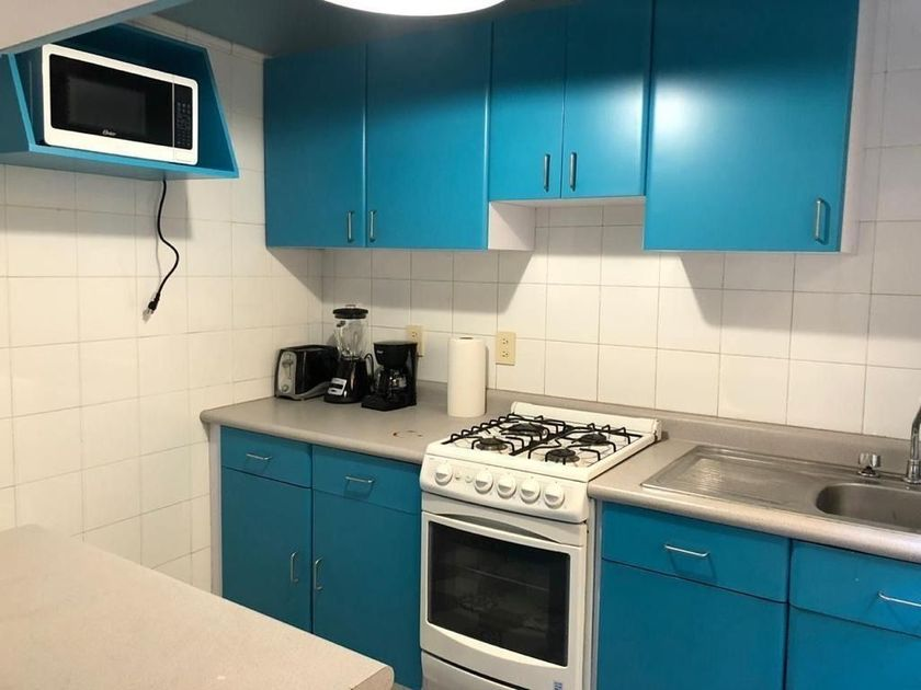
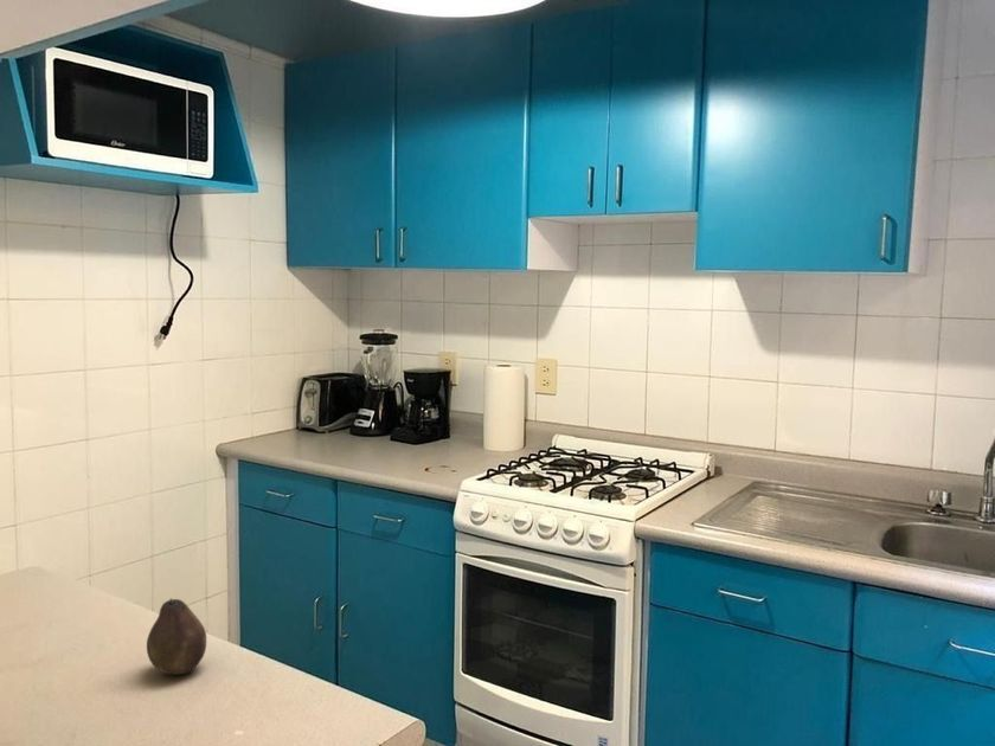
+ fruit (176, 634)
